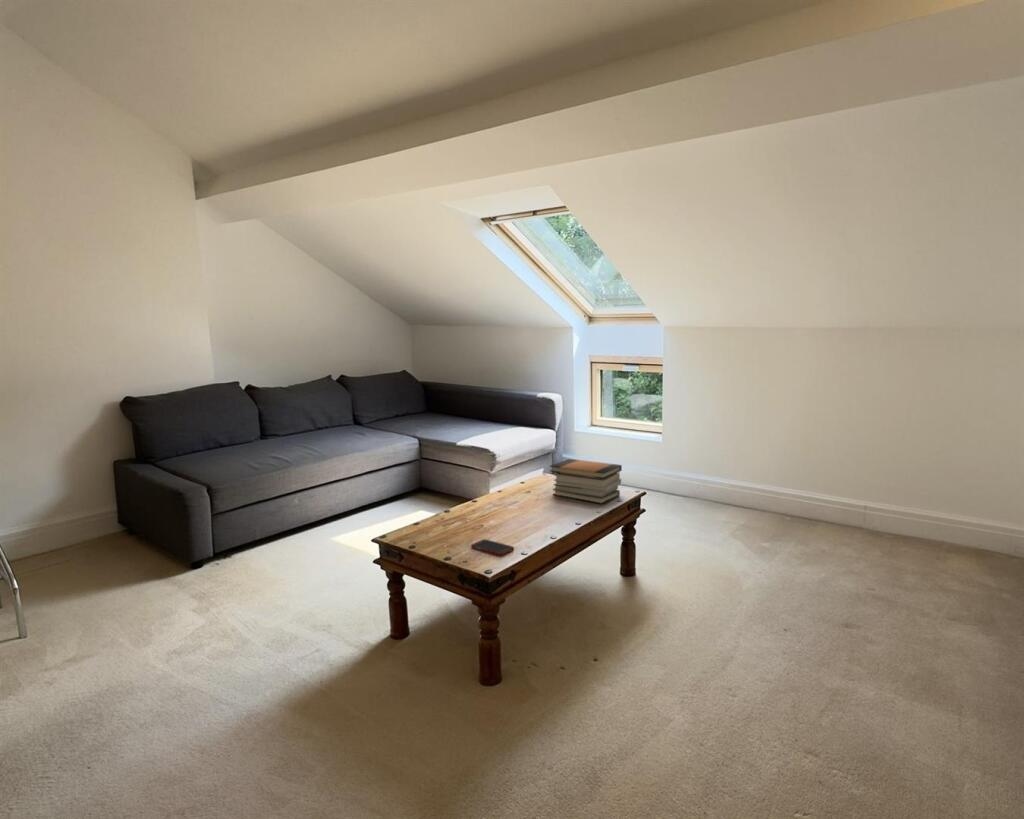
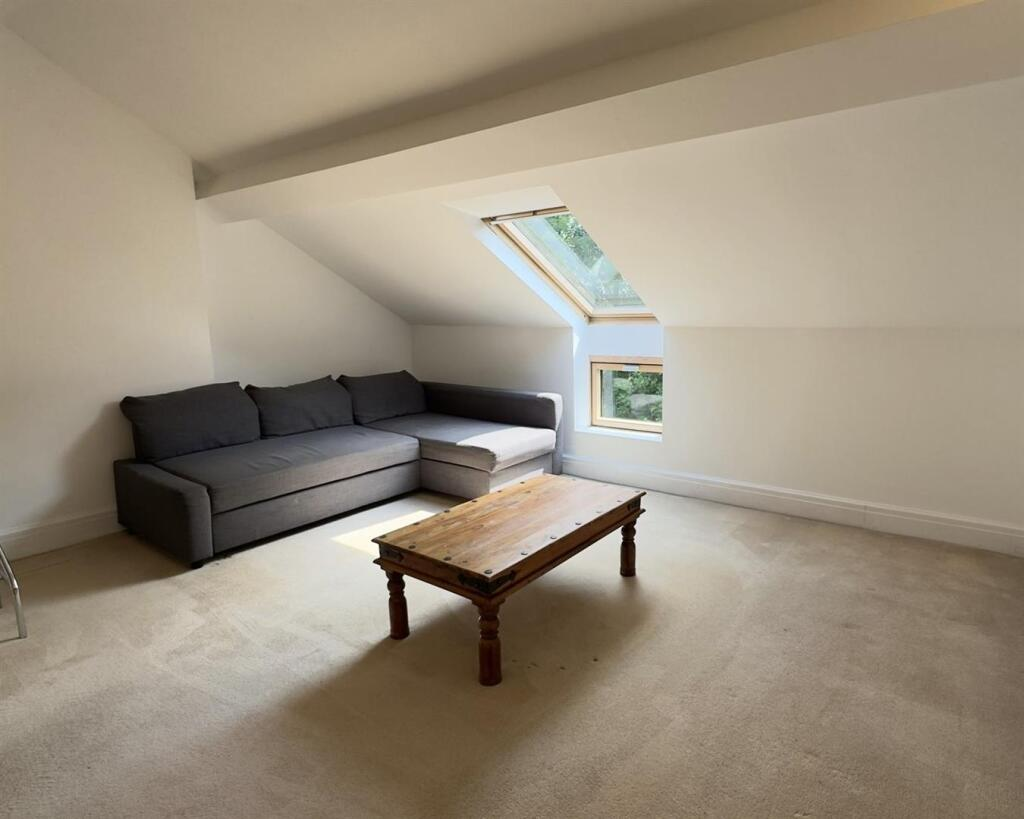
- book stack (586, 480)
- cell phone (492, 547)
